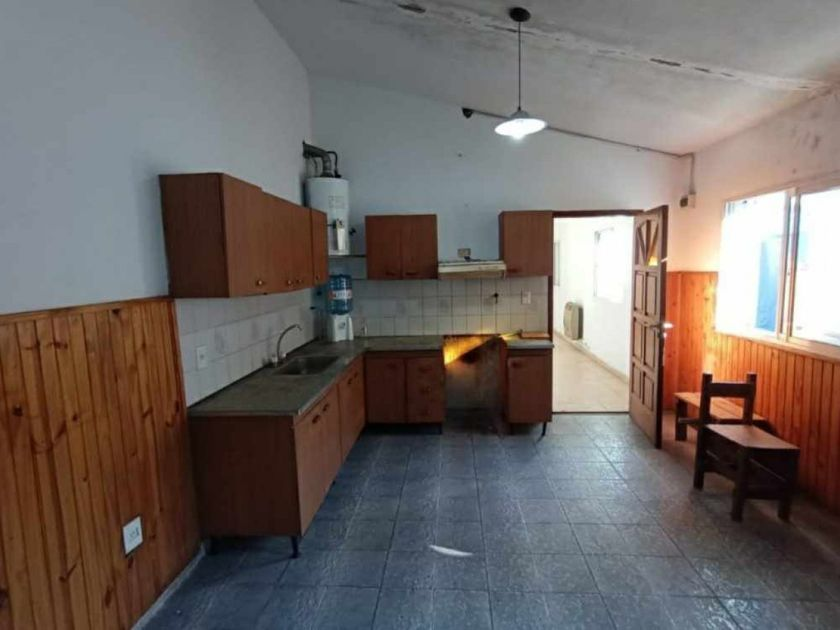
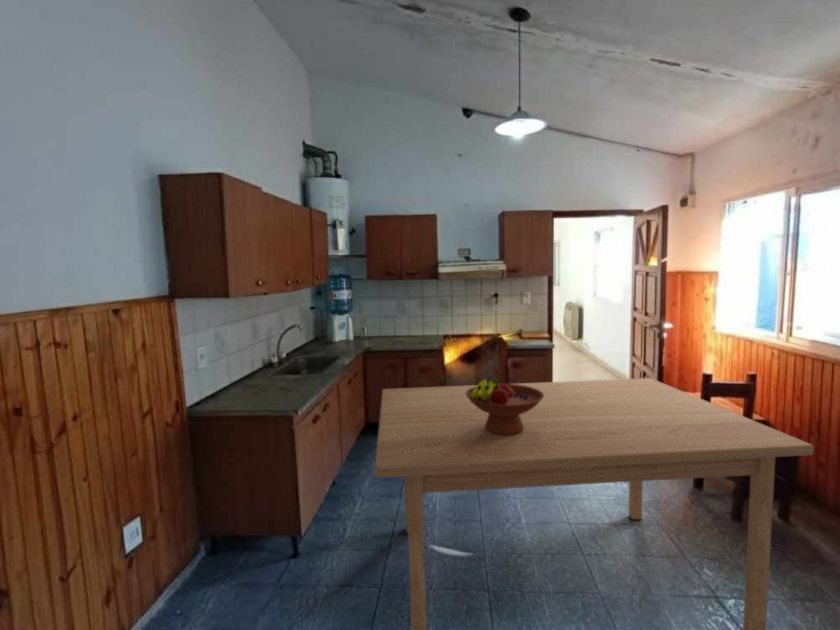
+ fruit bowl (504, 403)
+ table (549, 485)
